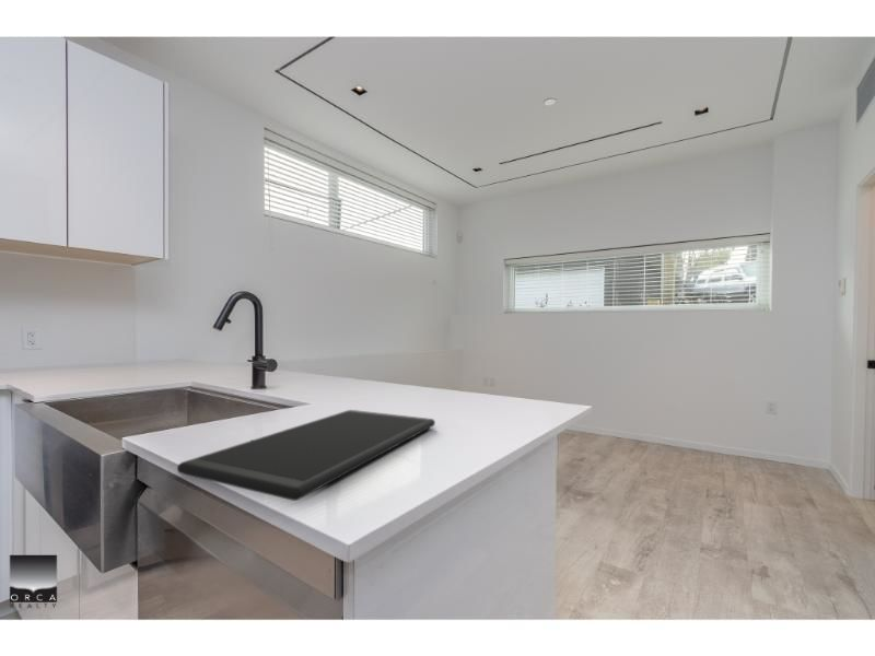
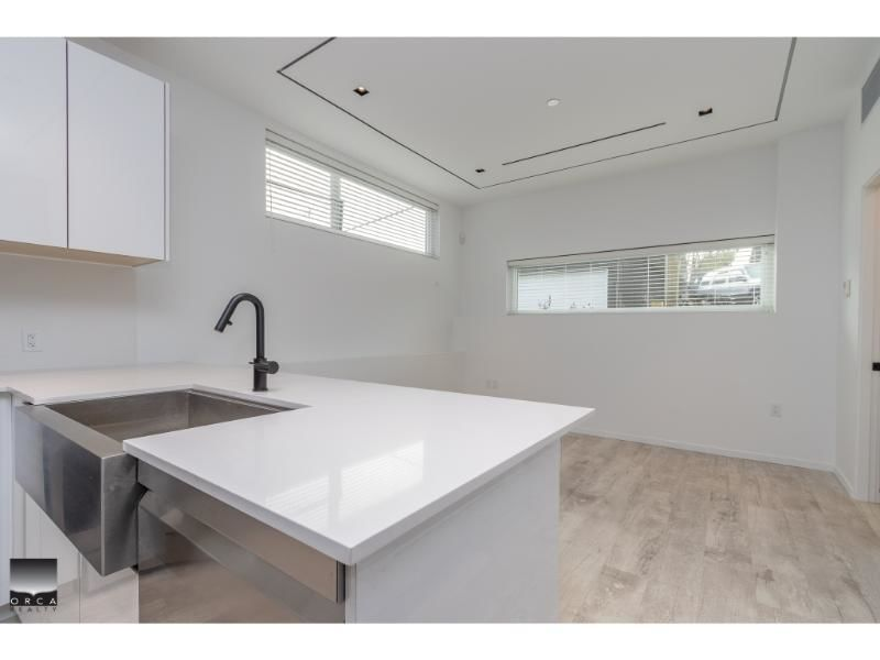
- cutting board (330, 441)
